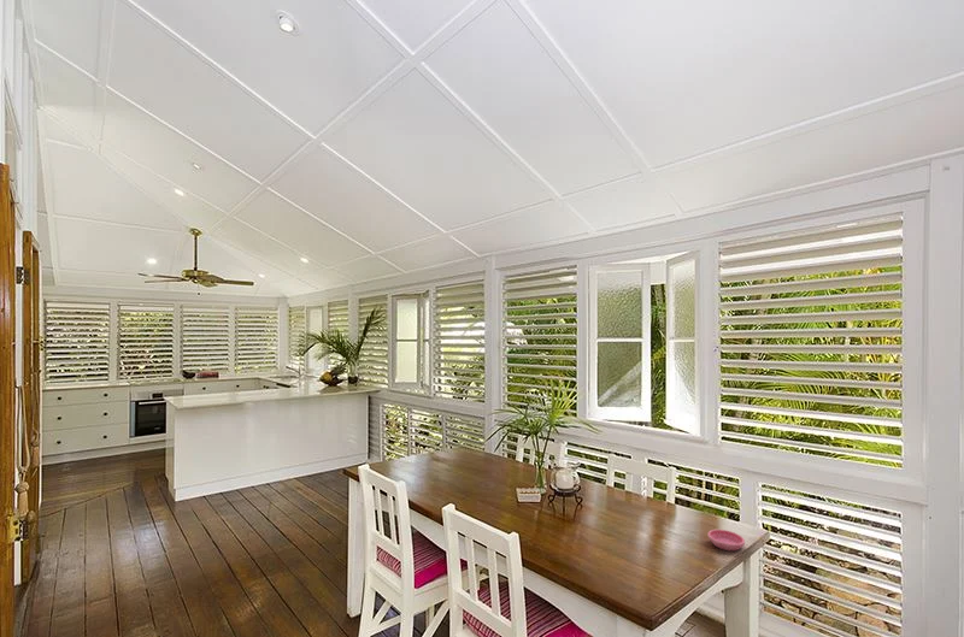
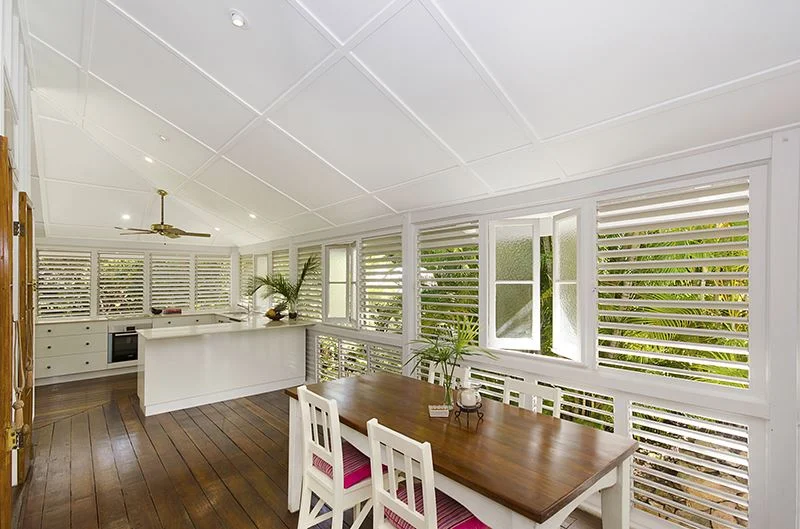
- saucer (725, 539)
